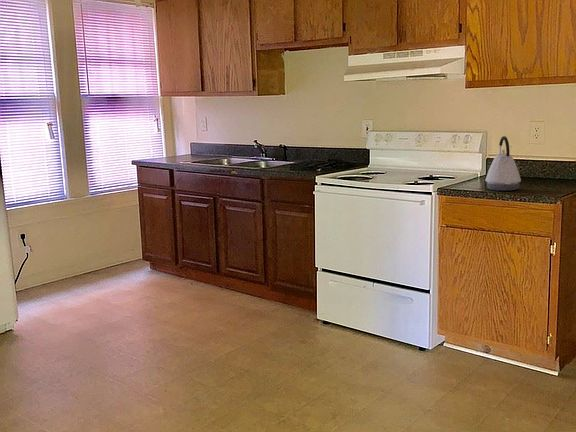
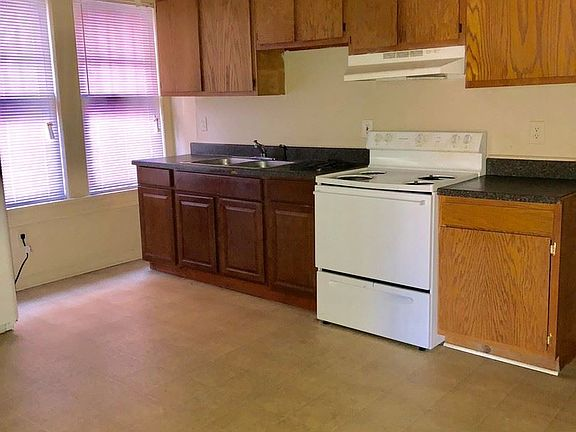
- kettle (503, 162)
